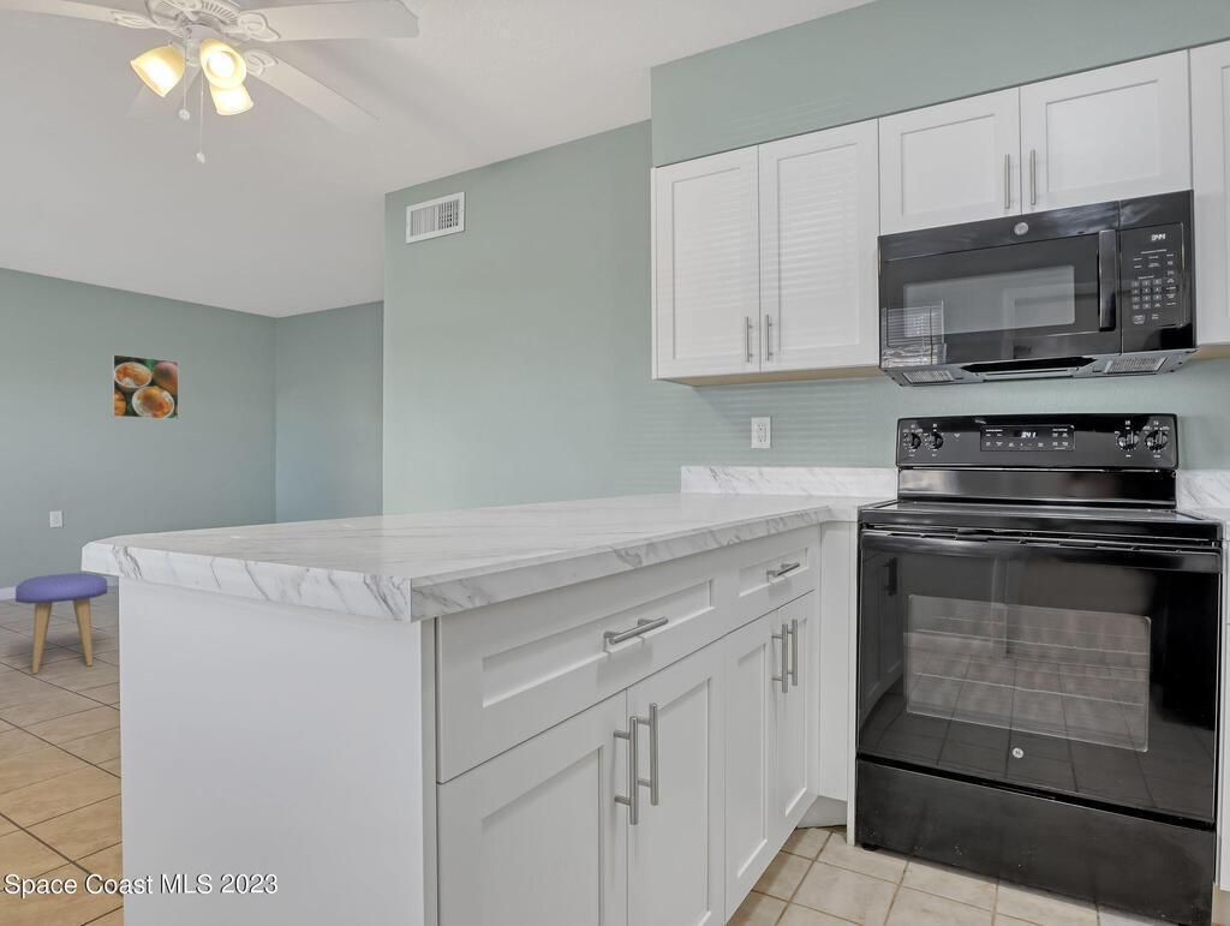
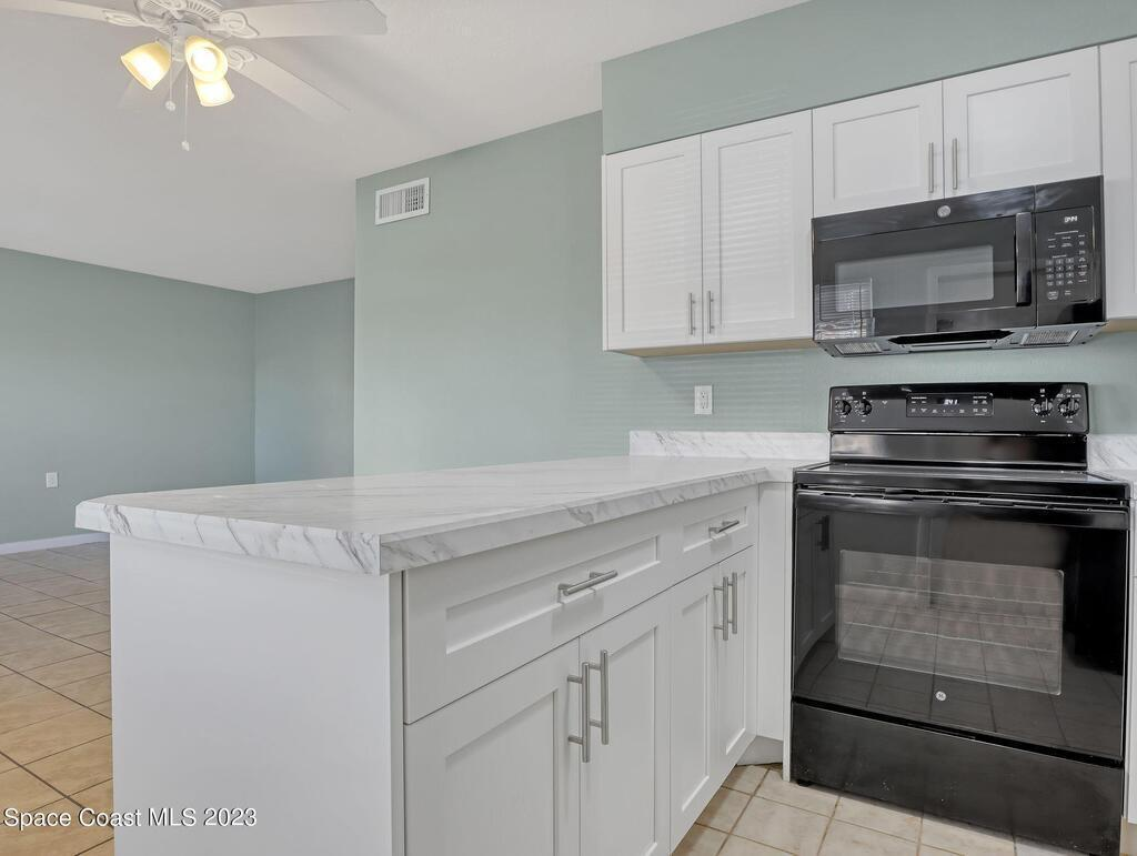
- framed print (145, 388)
- stool (76, 617)
